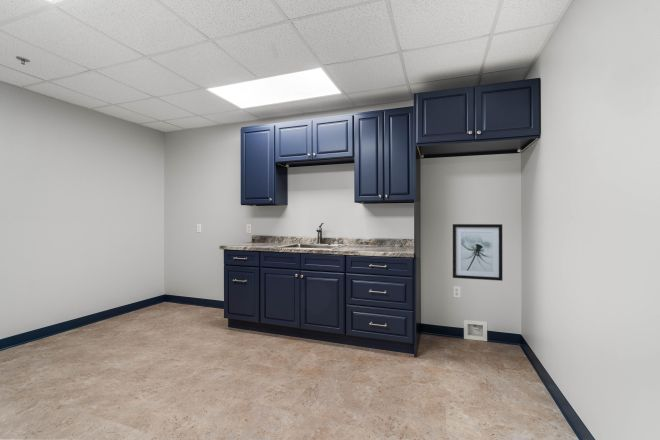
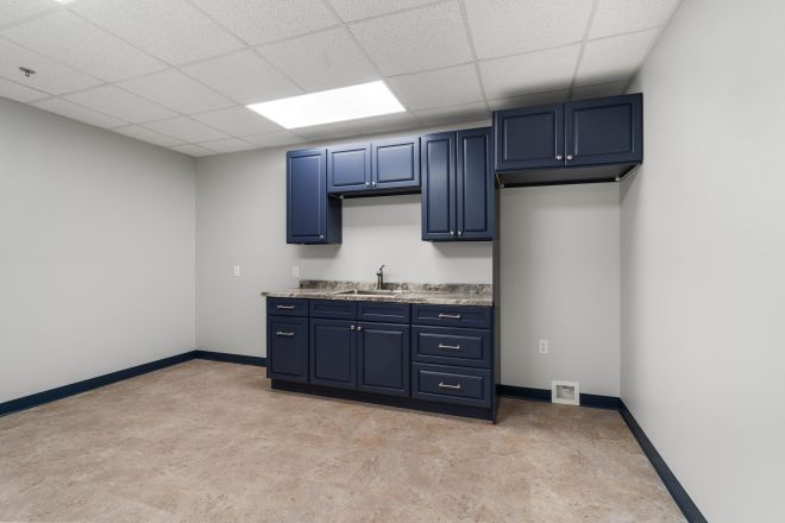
- wall art (476, 251)
